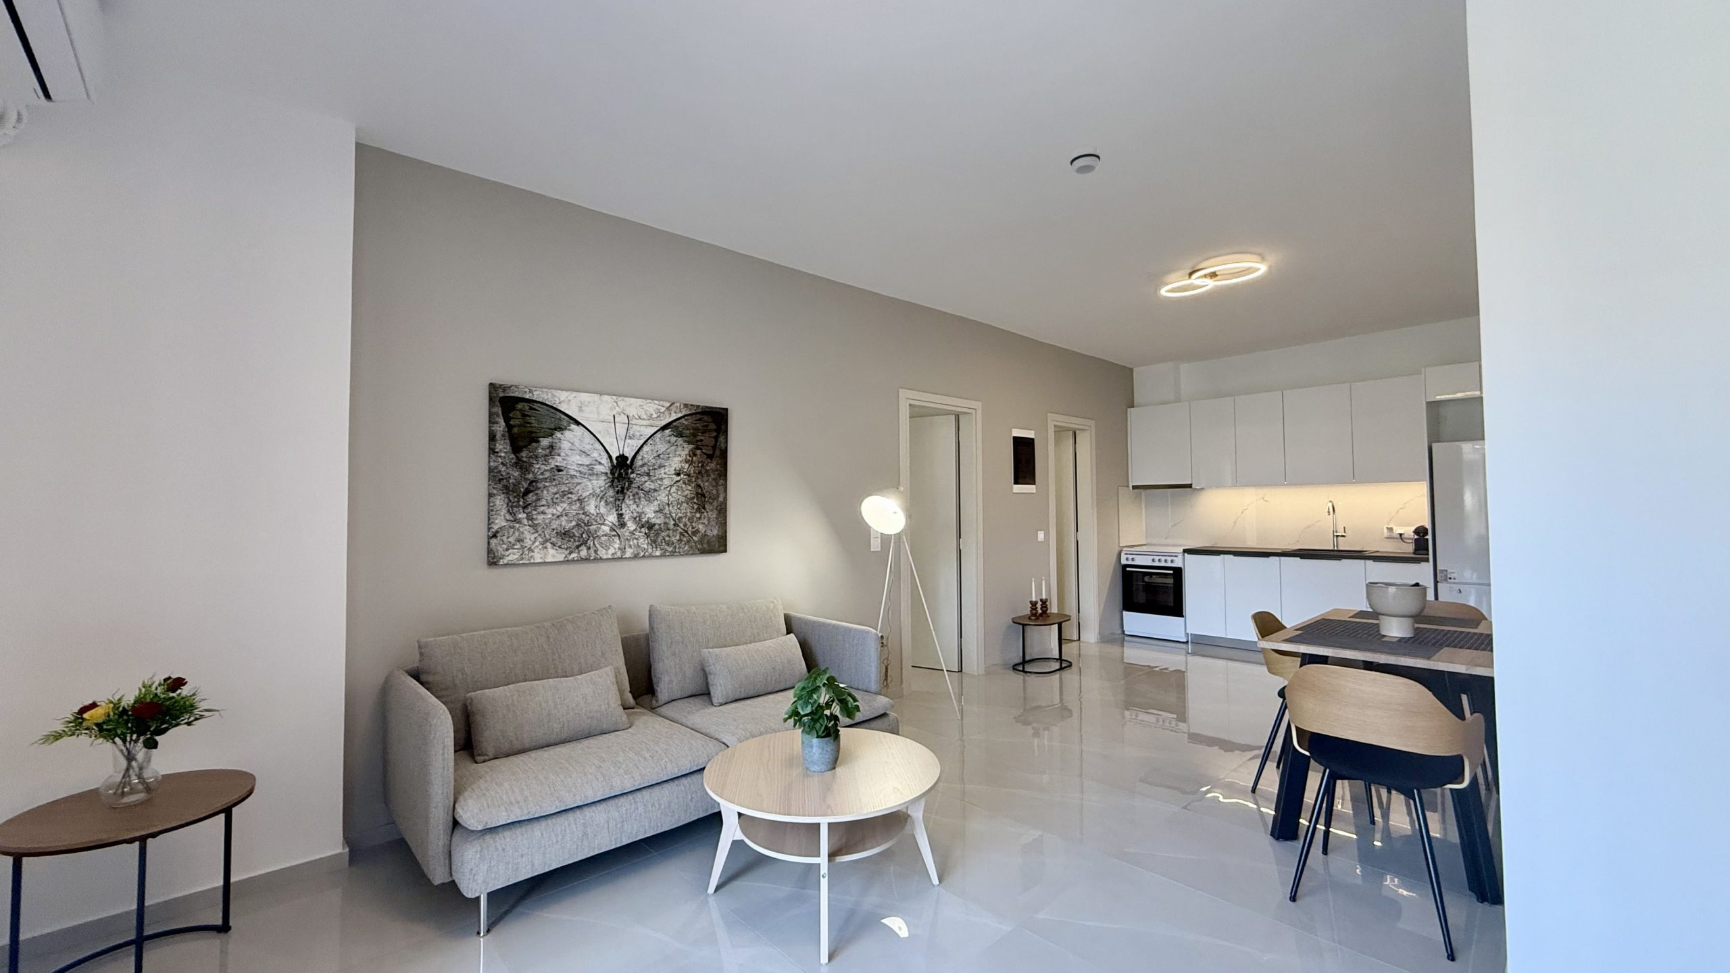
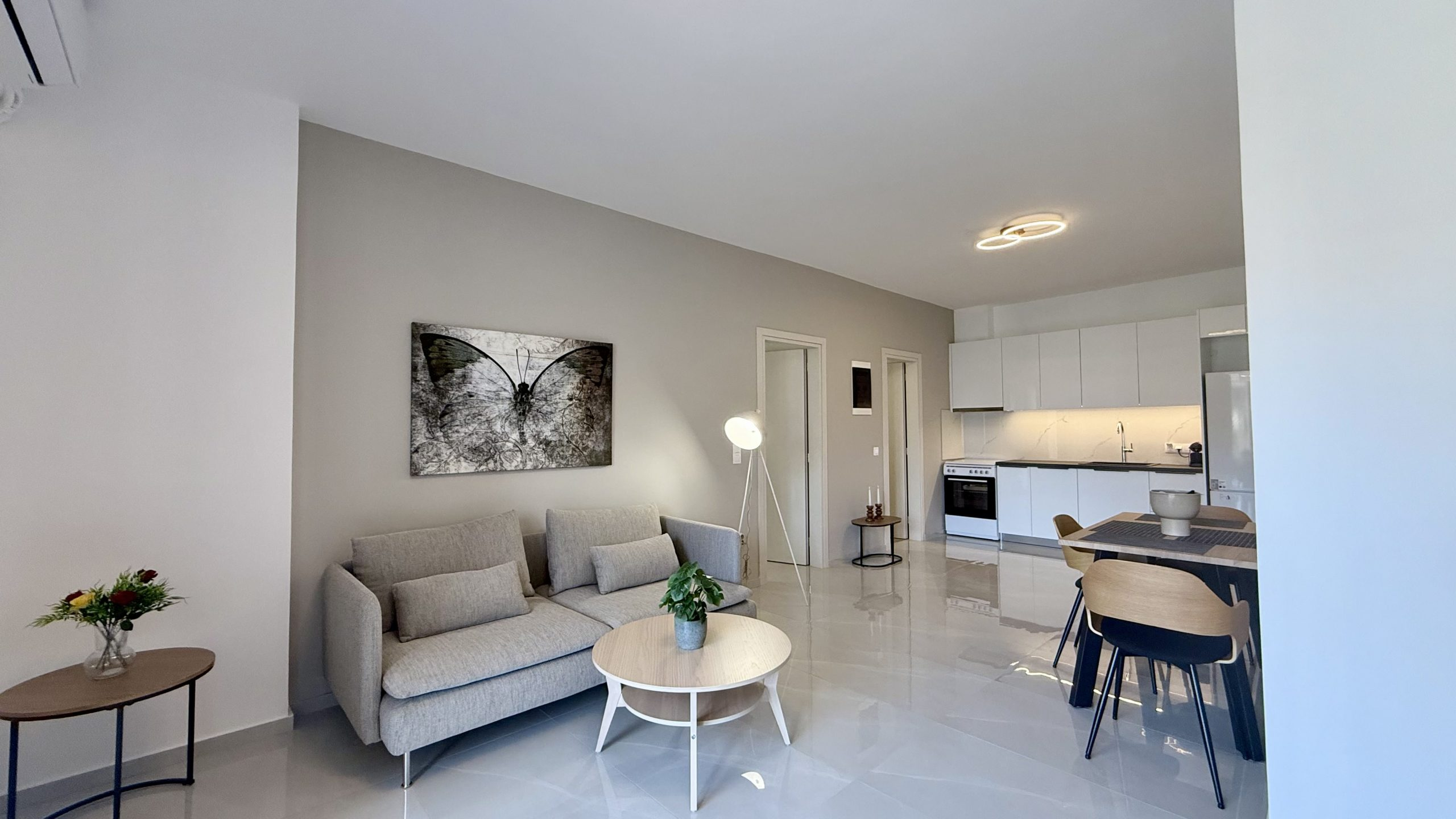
- smoke detector (1085, 160)
